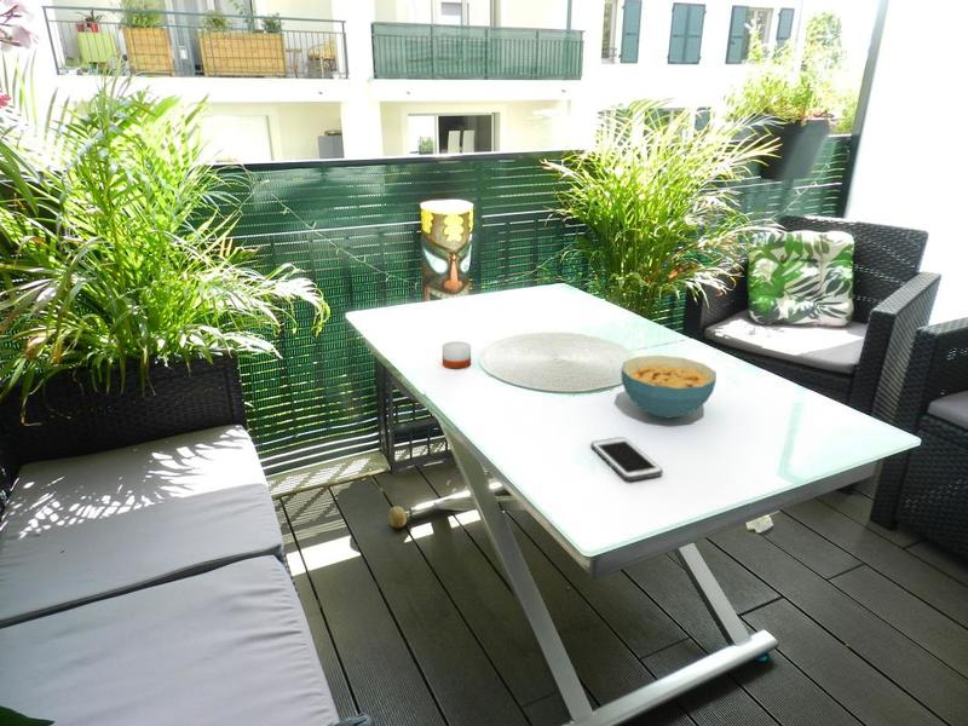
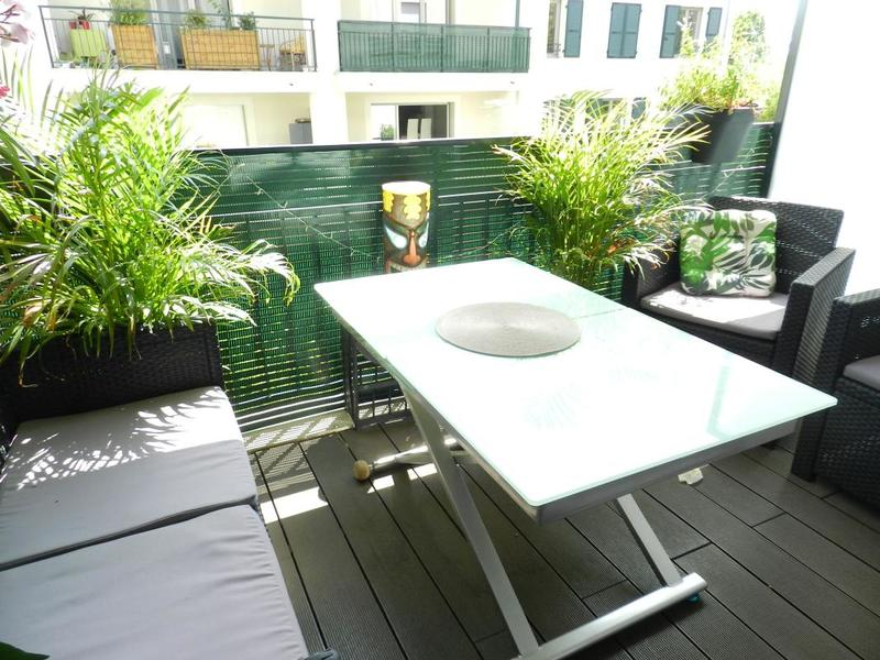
- cereal bowl (666, 391)
- cell phone (624, 457)
- candle (456, 345)
